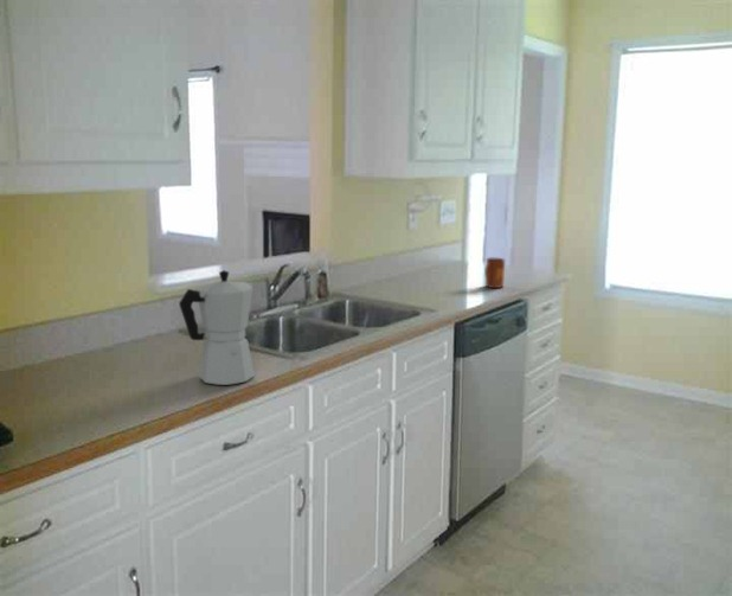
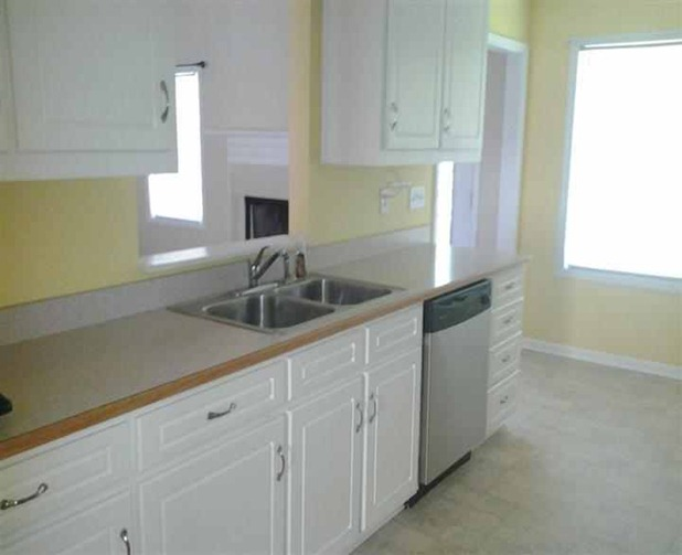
- mug (493, 273)
- moka pot (220, 325)
